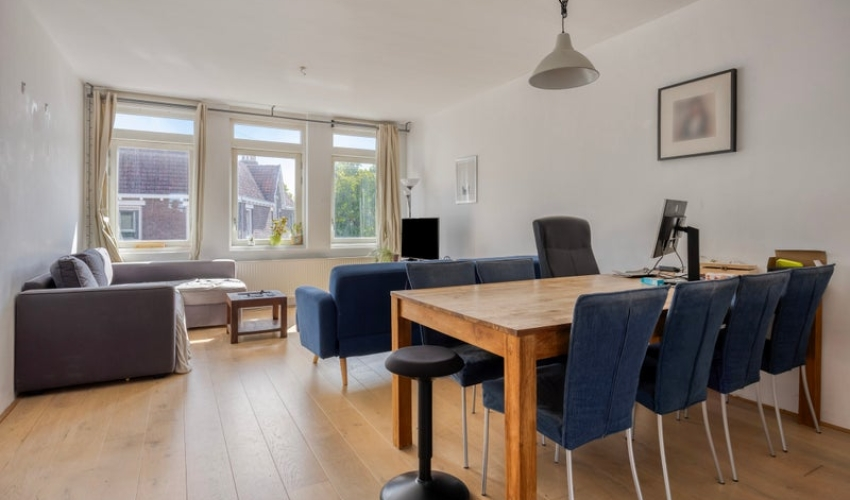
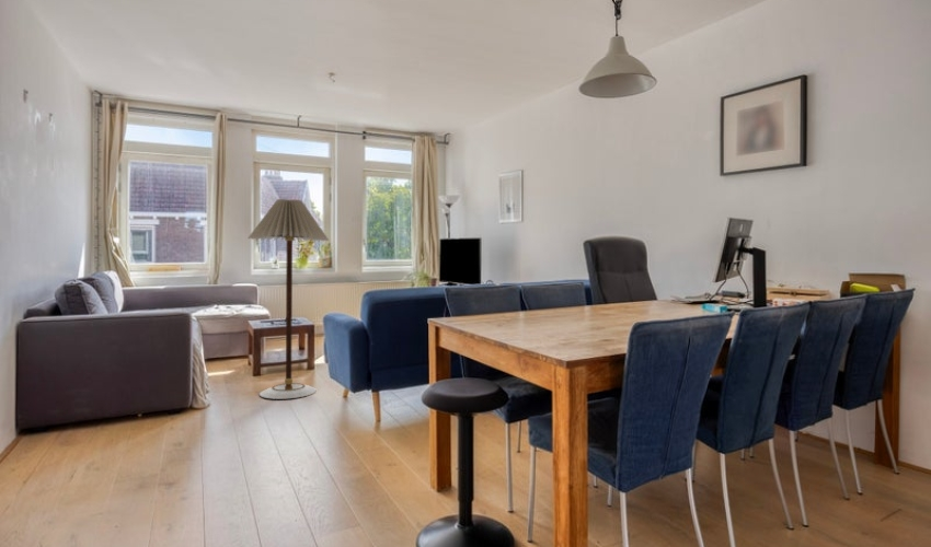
+ floor lamp (288, 295)
